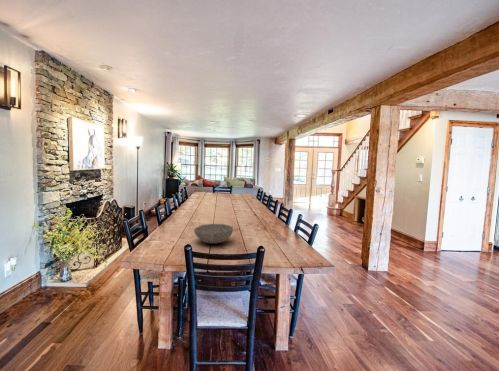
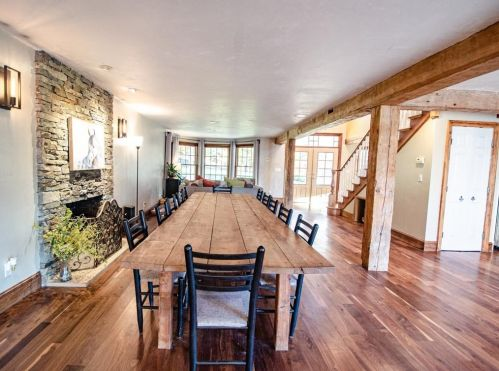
- bowl (213, 234)
